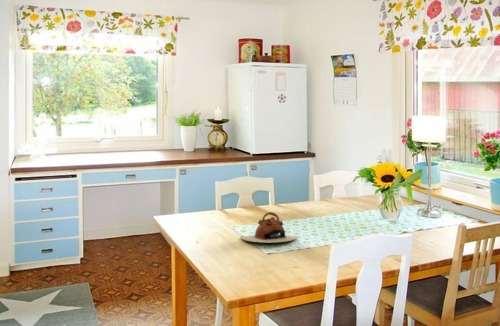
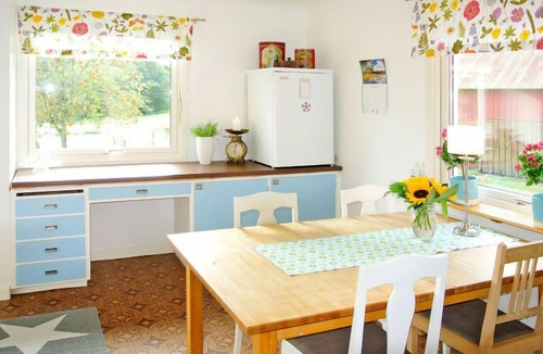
- teapot (268, 224)
